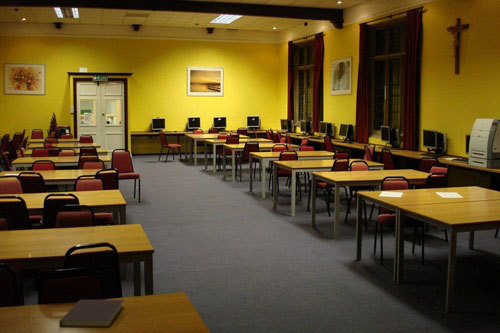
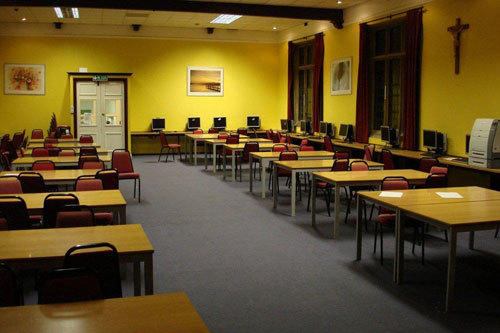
- notebook (93, 312)
